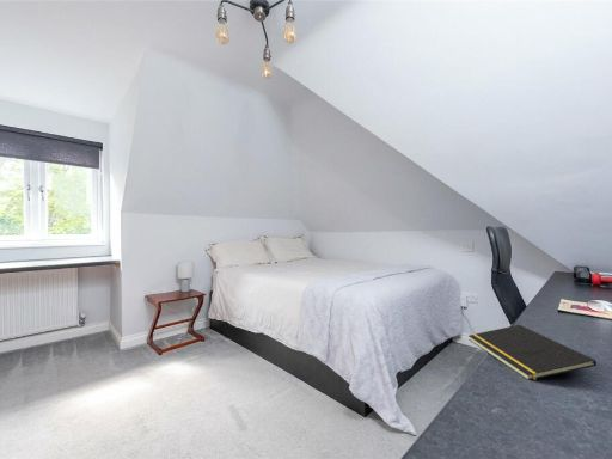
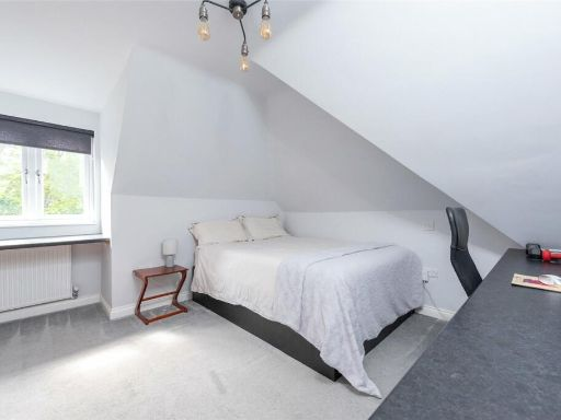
- notepad (522, 348)
